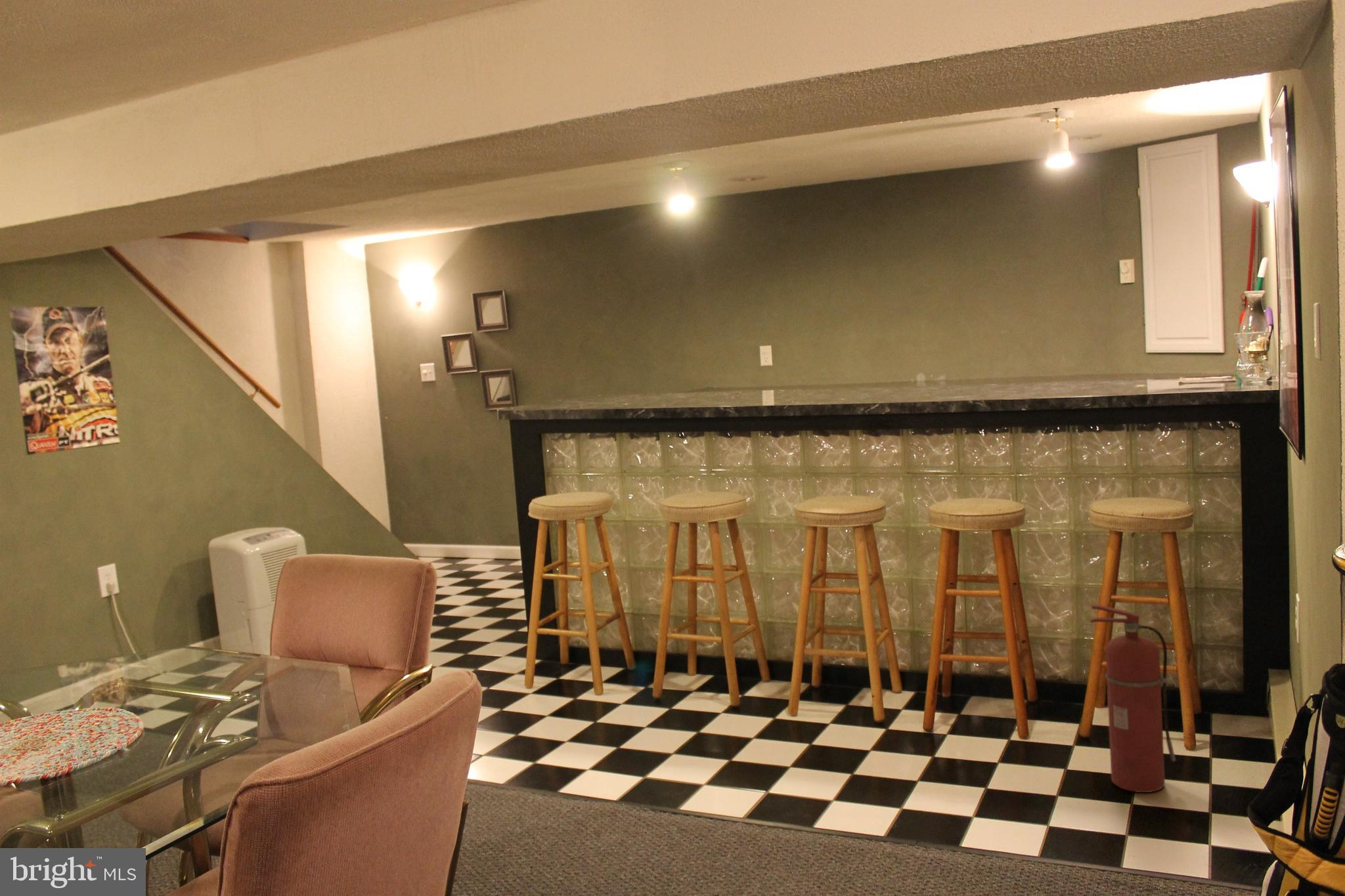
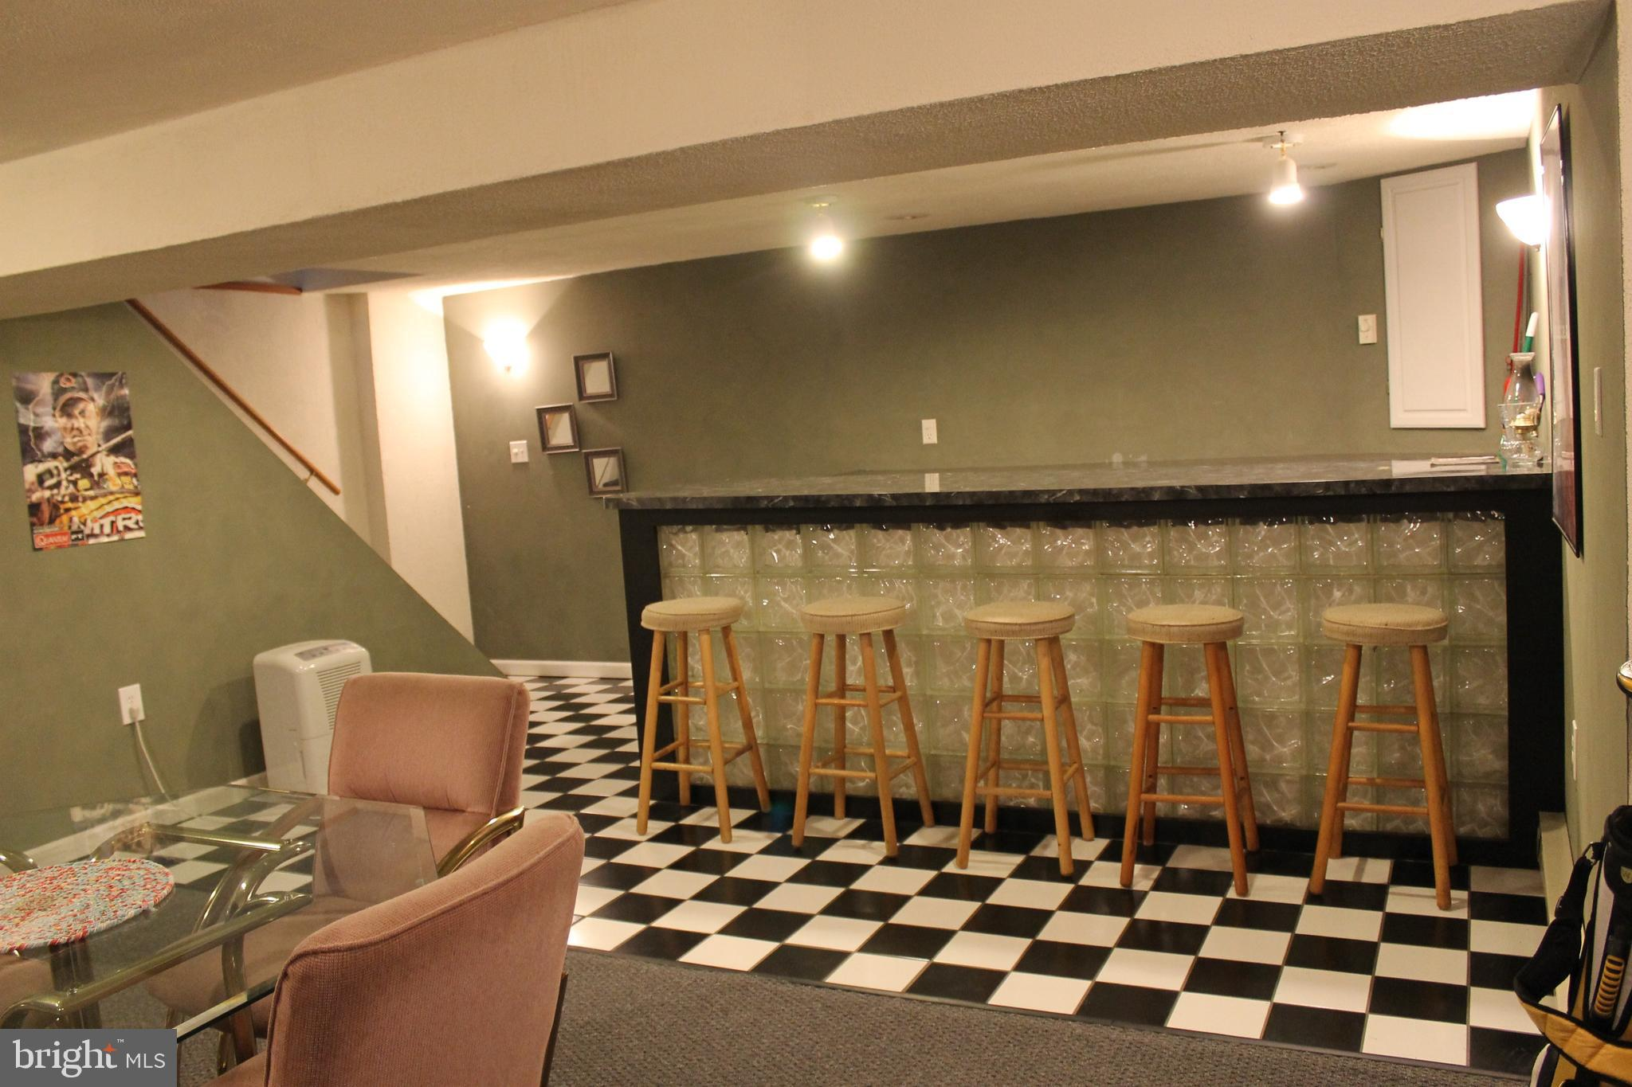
- fire extinguisher (1132, 695)
